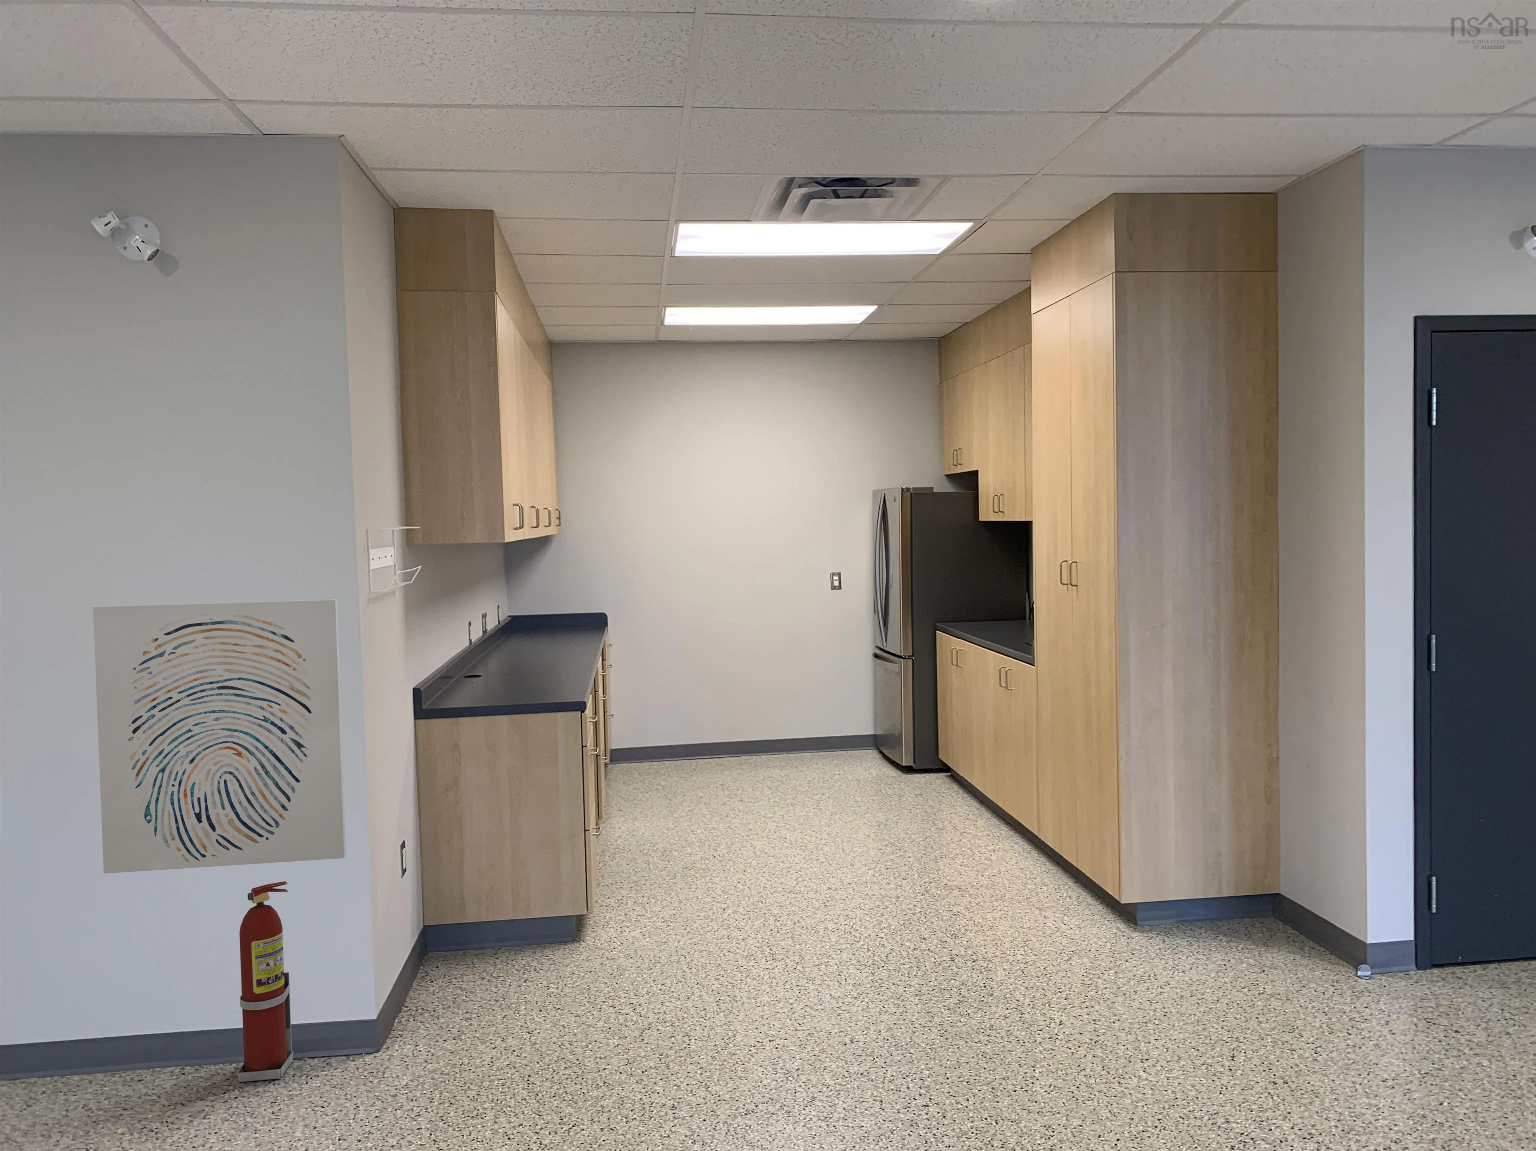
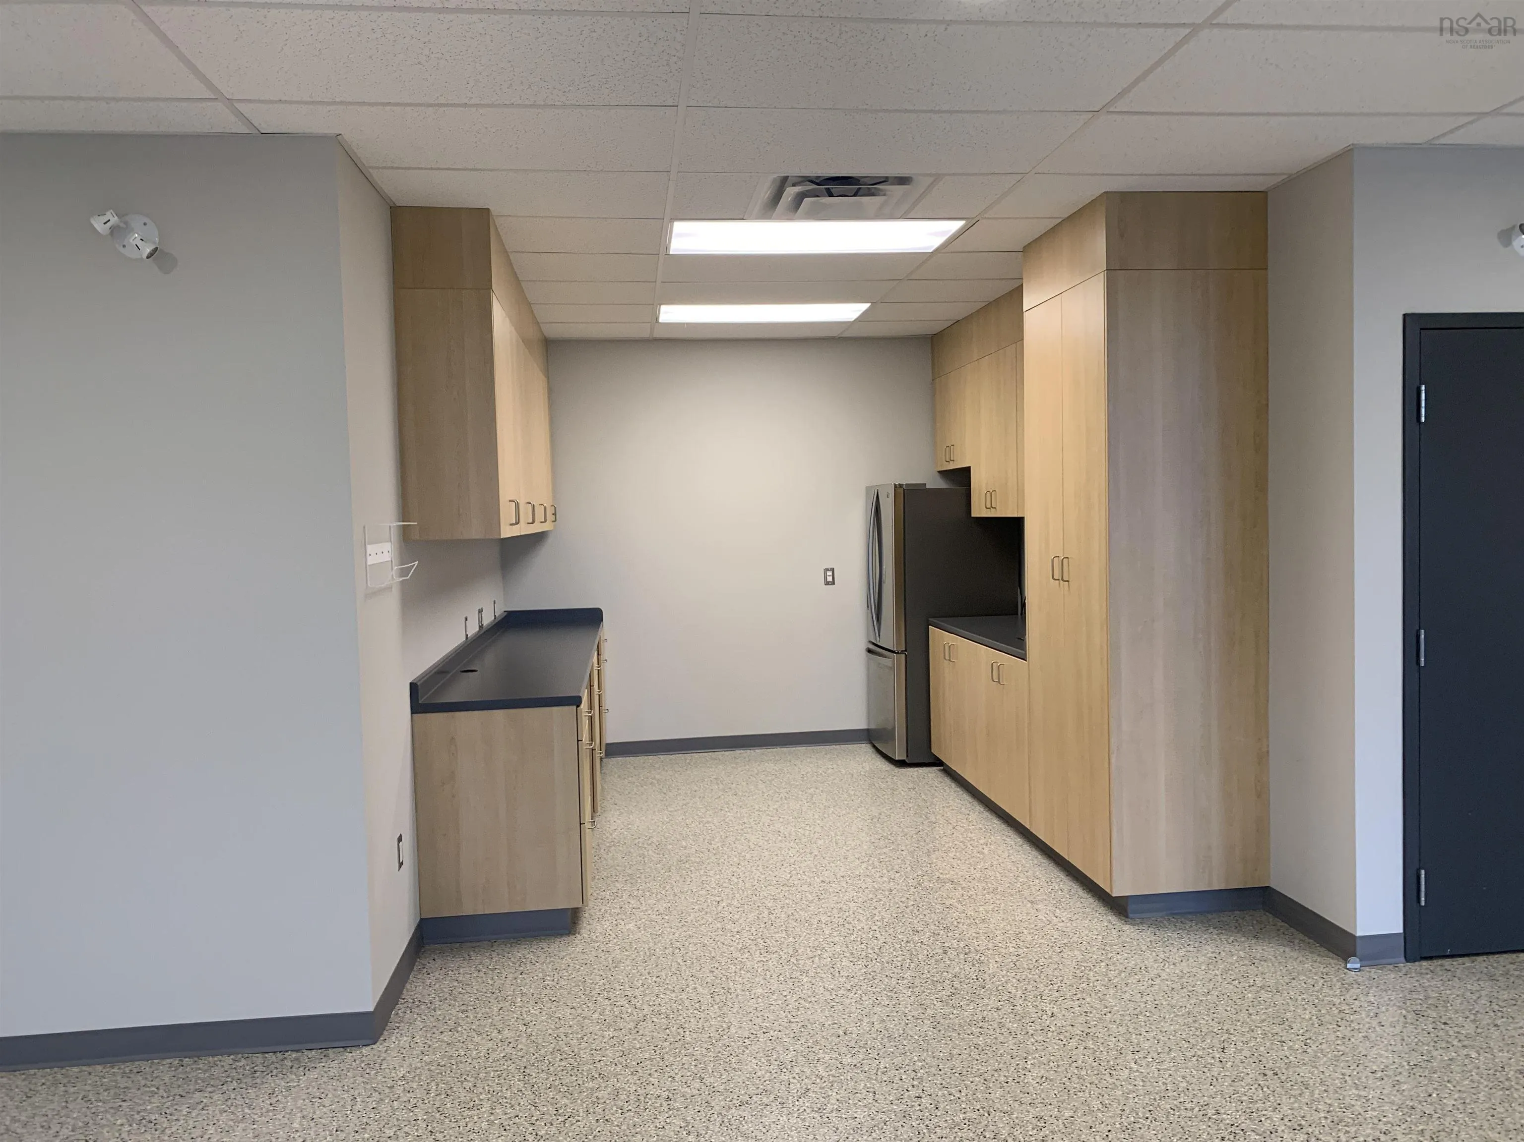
- fire extinguisher (264, 979)
- wall art (223, 734)
